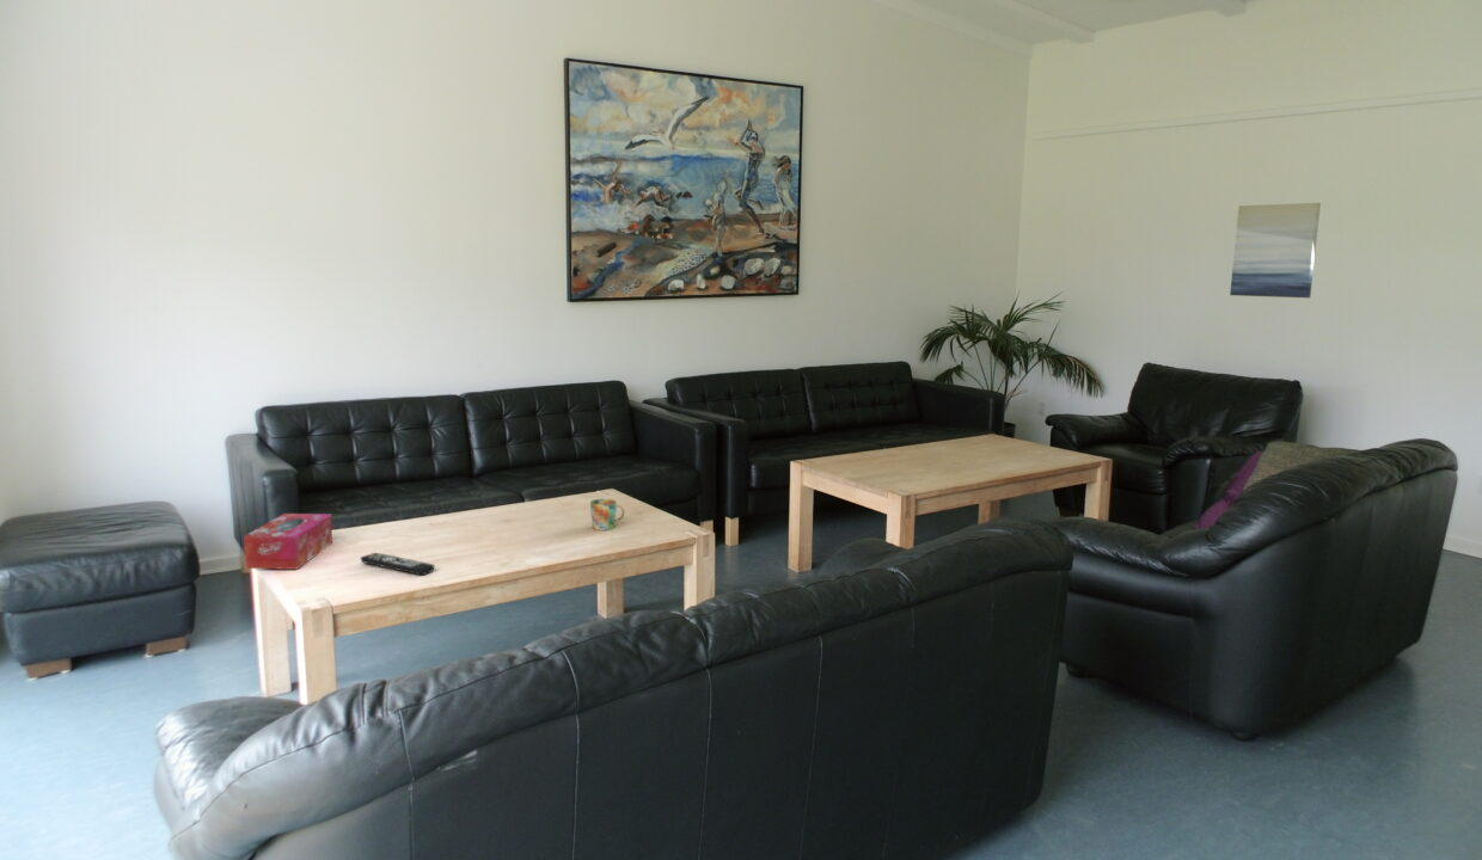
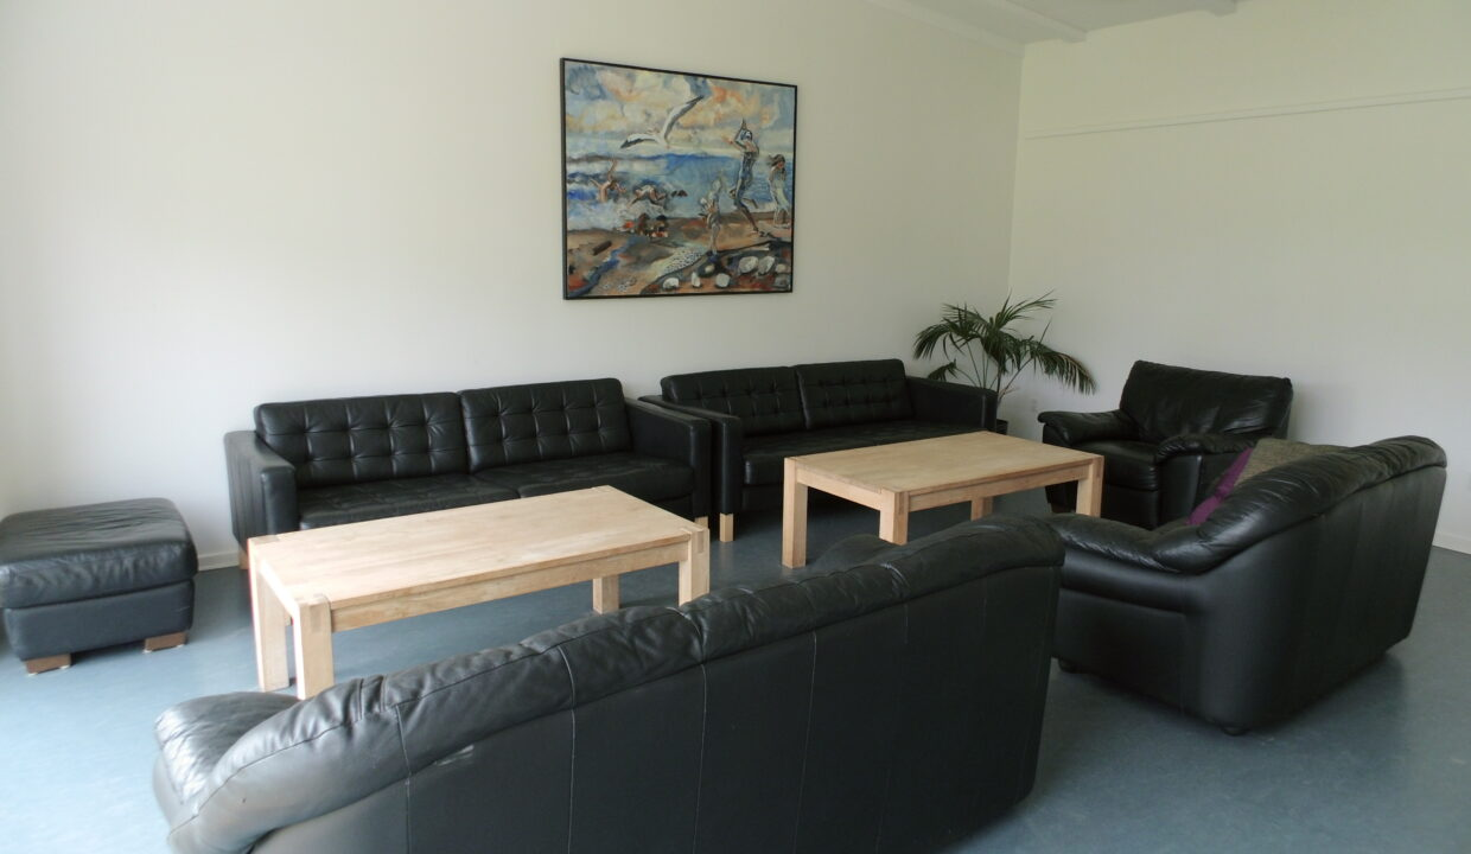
- mug (607, 514)
- wall art (1273, 251)
- tissue box (289, 540)
- remote control (397, 564)
